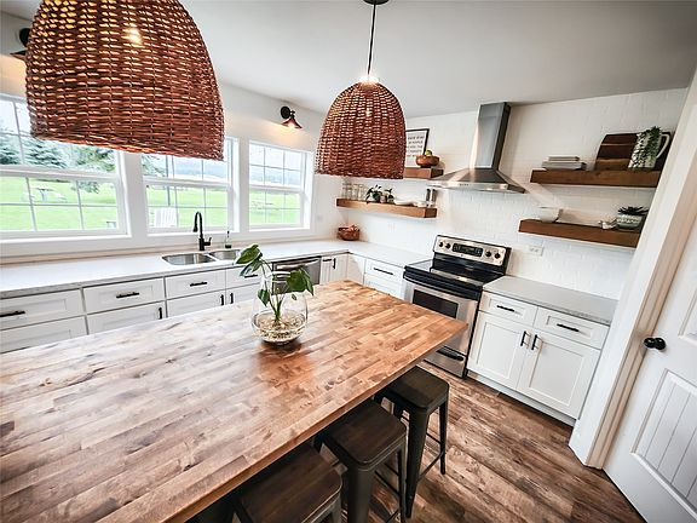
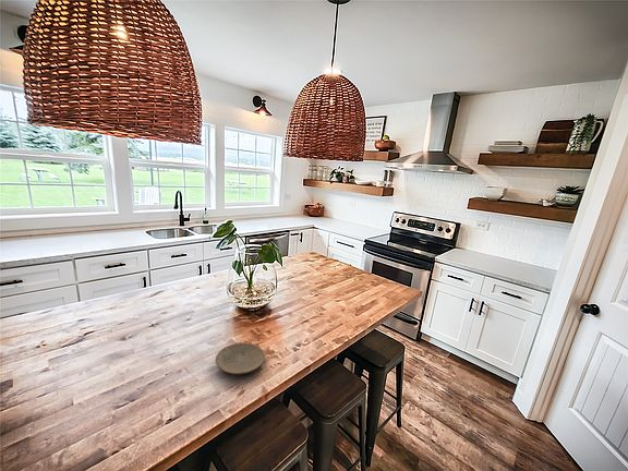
+ plate (240, 360)
